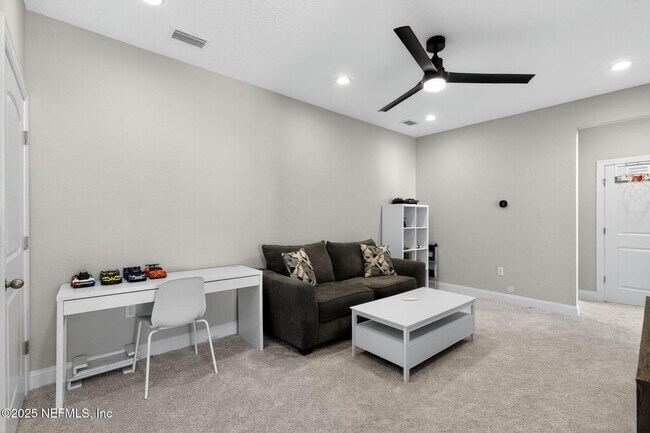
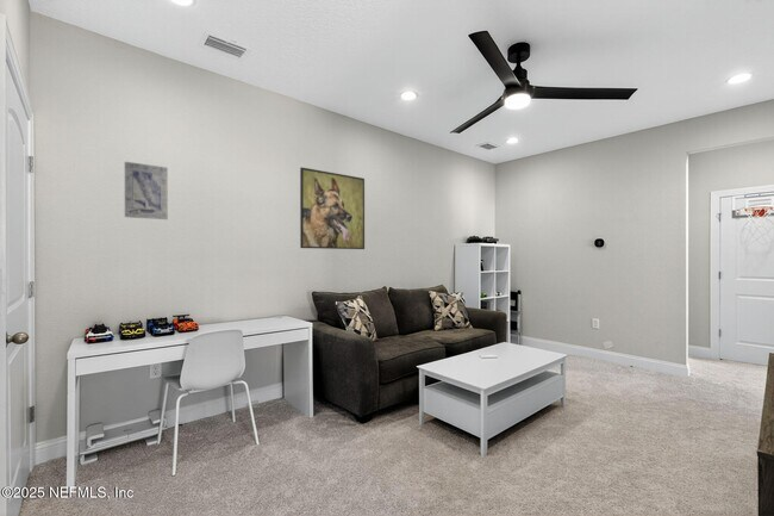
+ wall art (146, 191)
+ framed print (333, 211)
